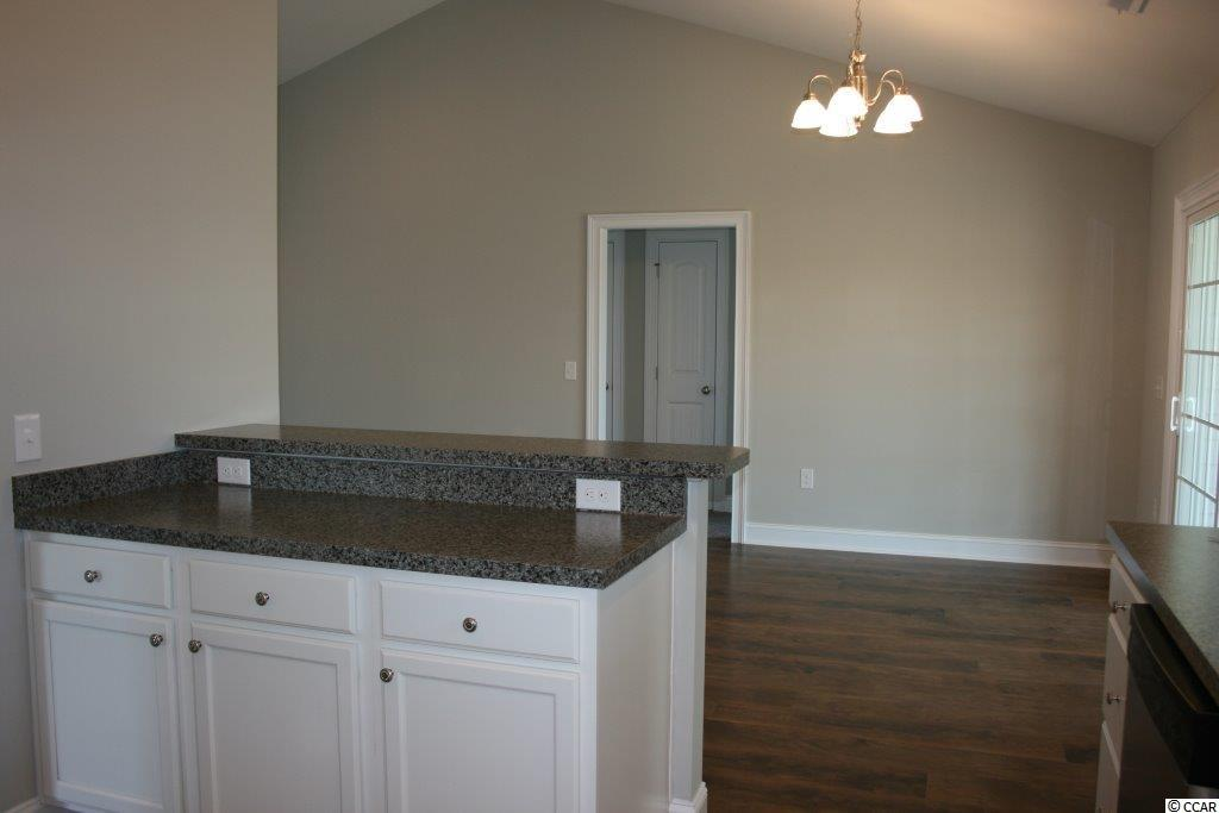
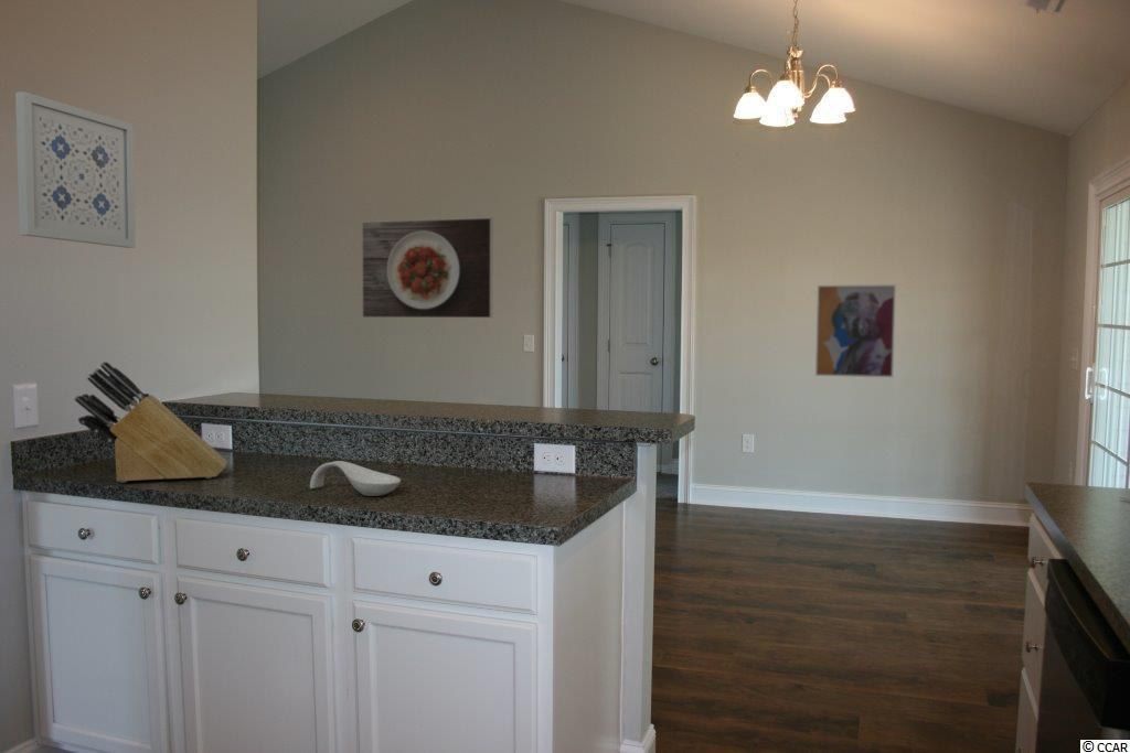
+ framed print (426, 269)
+ knife block (153, 419)
+ wall art (854, 331)
+ spoon rest (354, 477)
+ wall art (79, 175)
